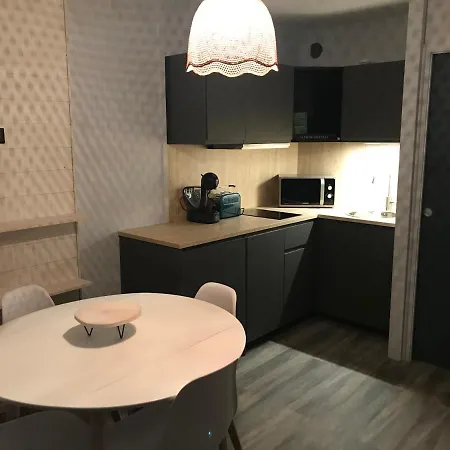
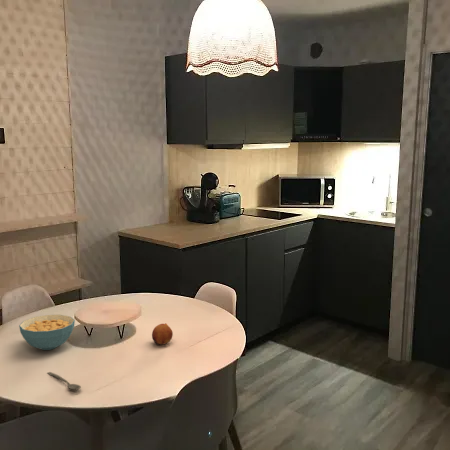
+ cereal bowl (47, 334)
+ spoon (63, 380)
+ fruit (162, 333)
